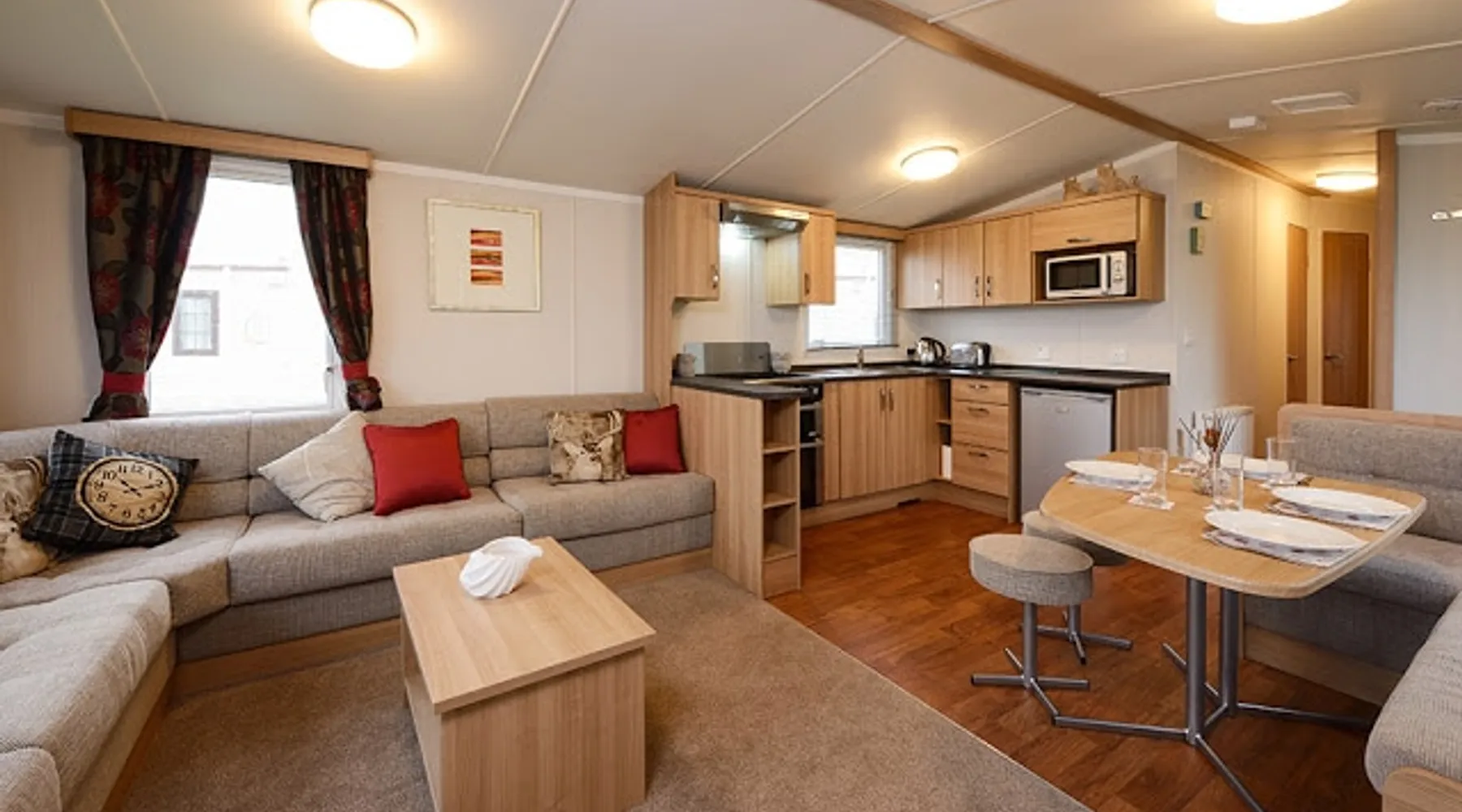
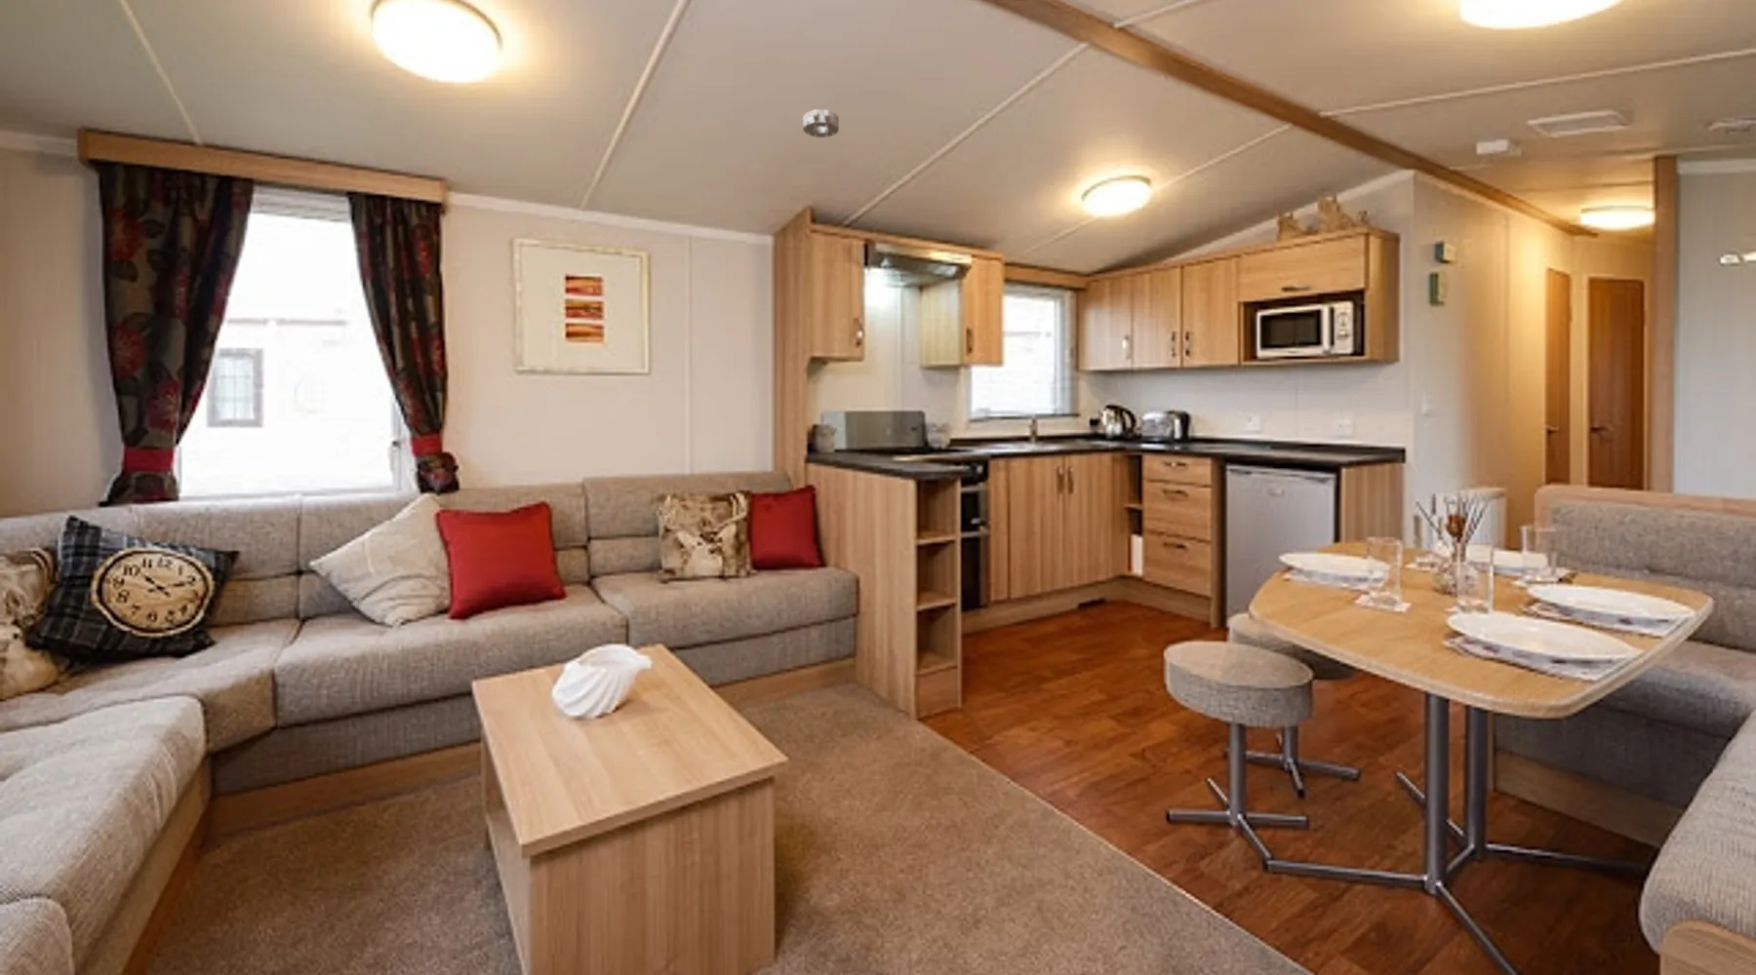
+ smoke detector (820, 122)
